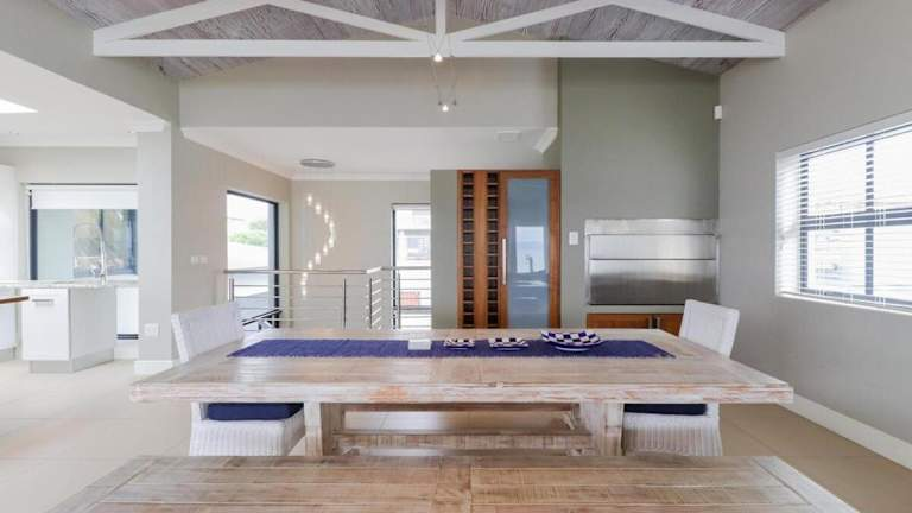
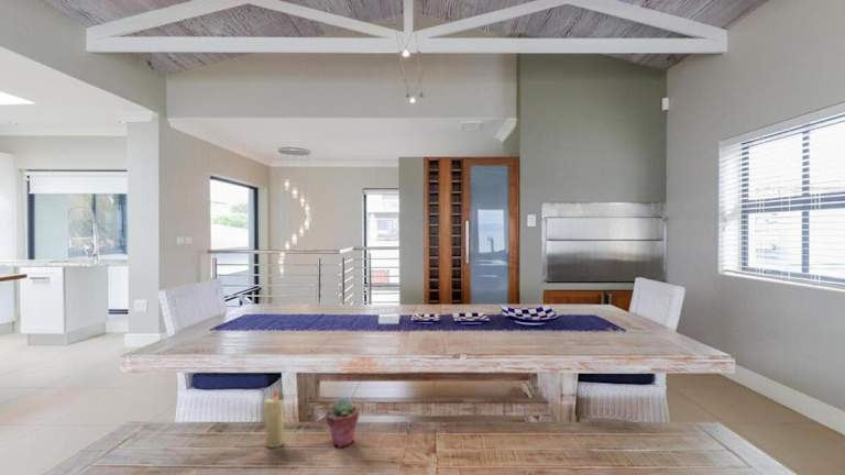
+ candle (274, 417)
+ potted succulent (342, 419)
